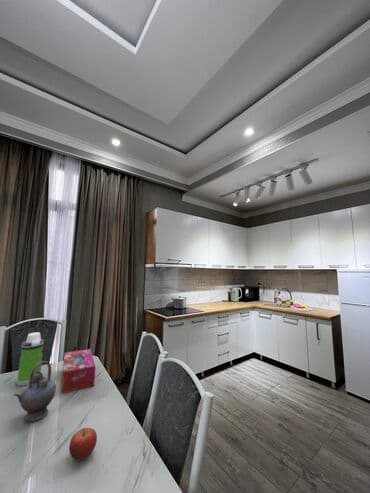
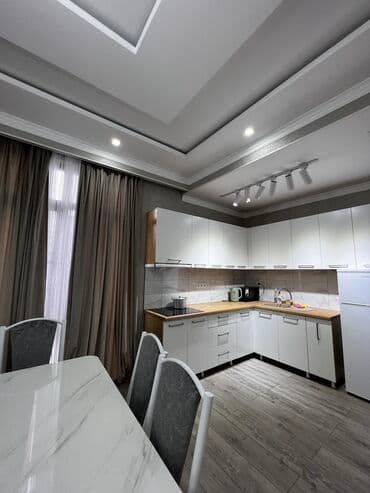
- tissue box (78, 367)
- water bottle (31, 356)
- teapot (35, 389)
- fruit (83, 441)
